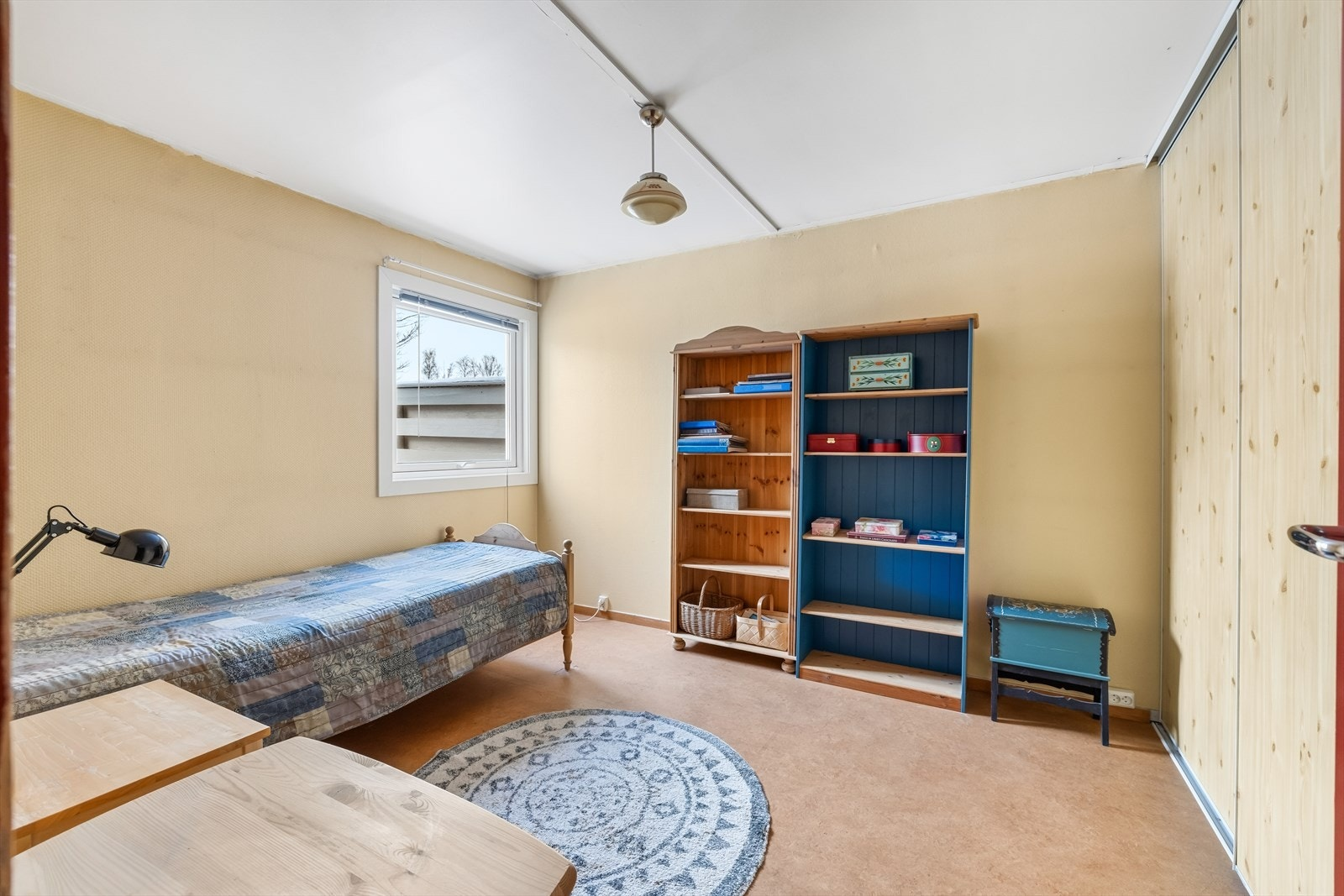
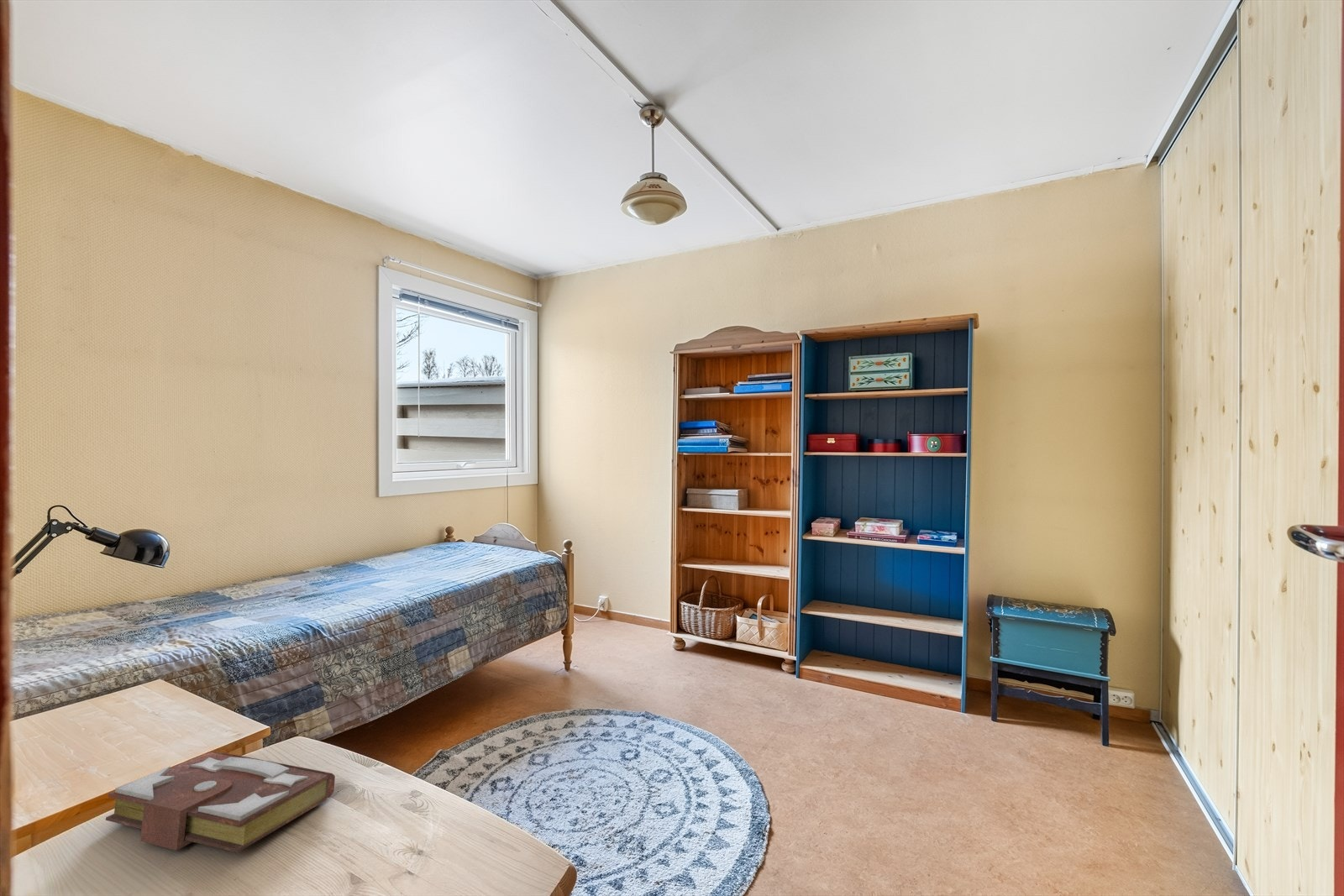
+ book (222, 794)
